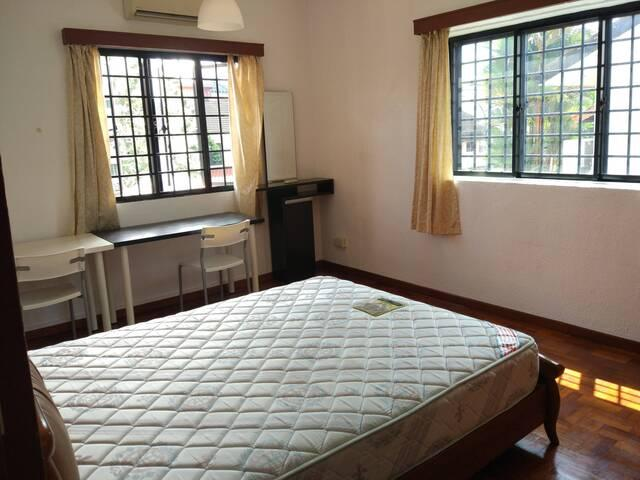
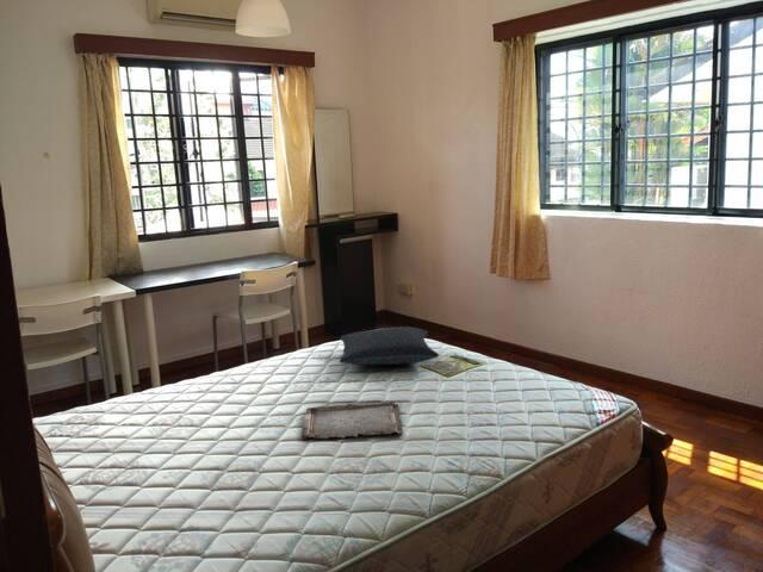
+ tray (352, 419)
+ pillow (385, 344)
